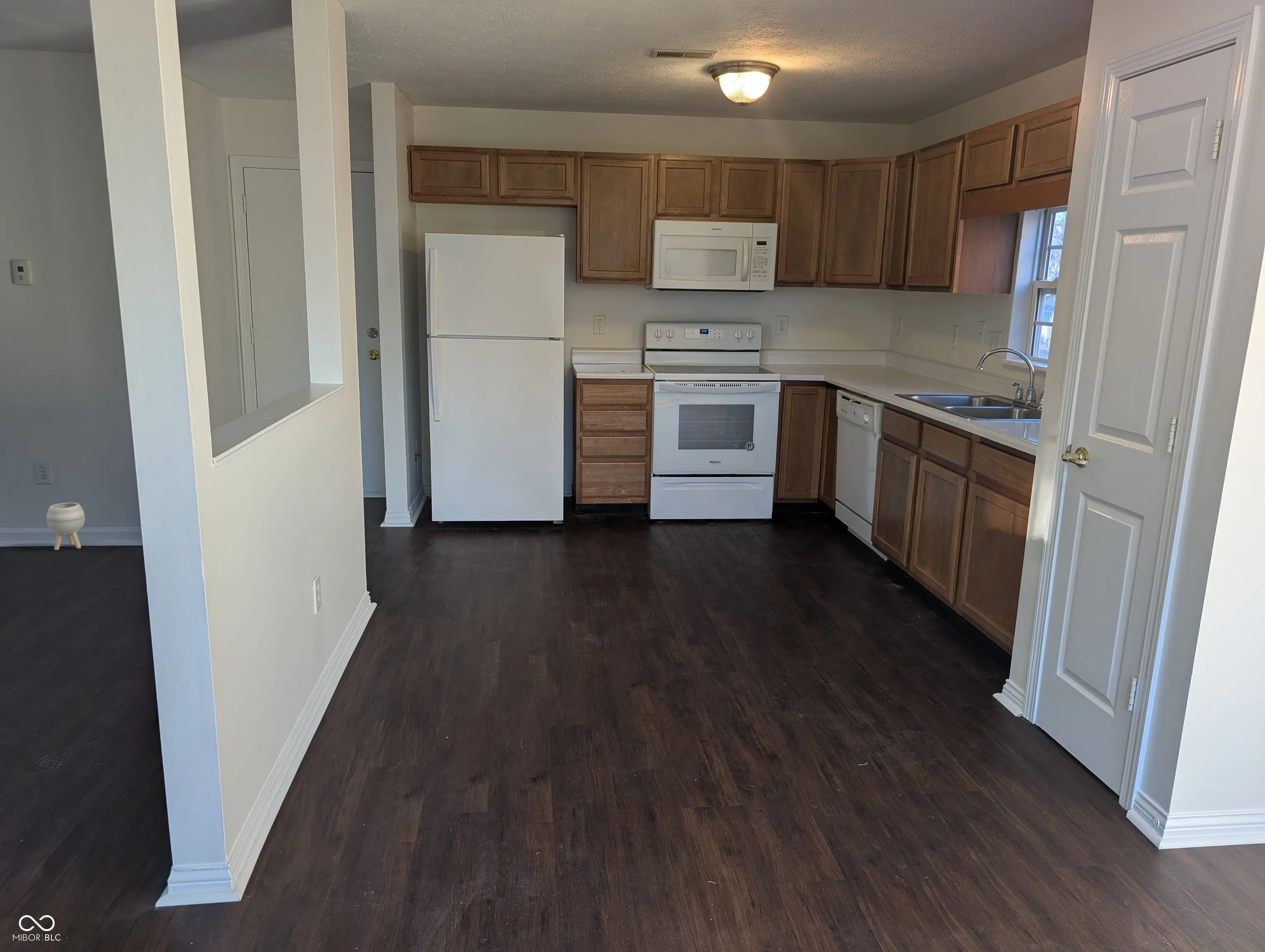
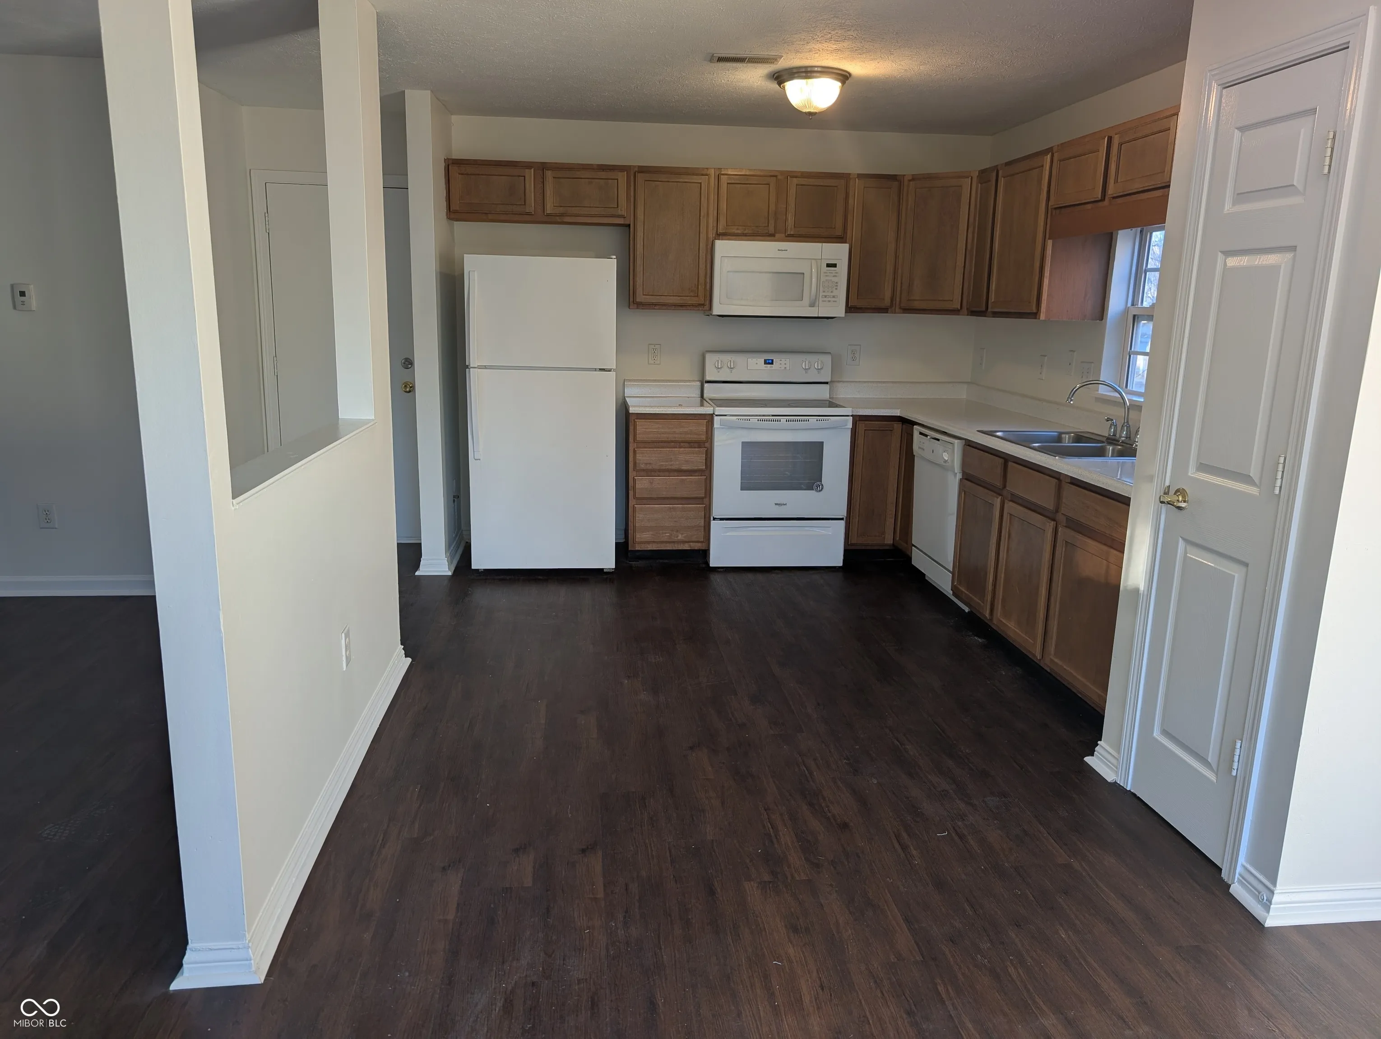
- planter (67, 526)
